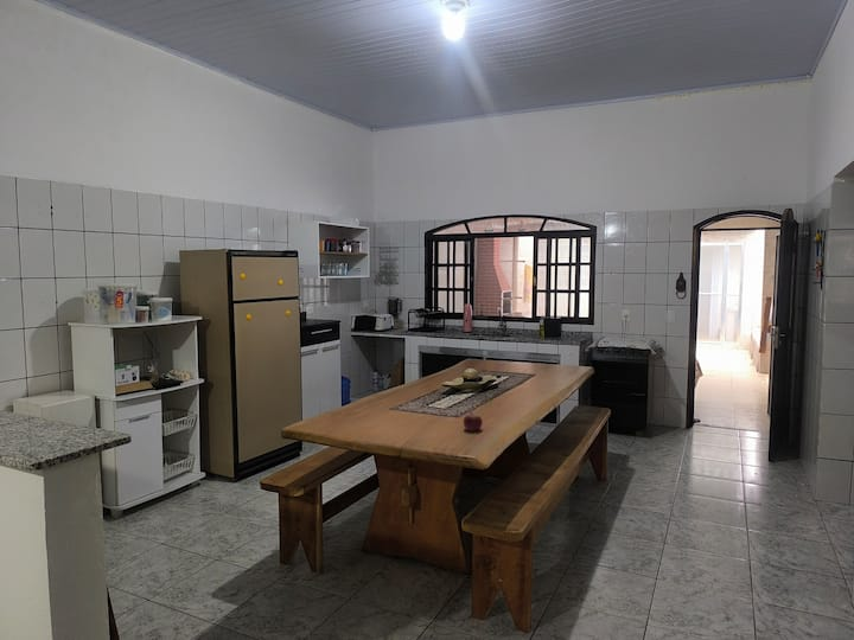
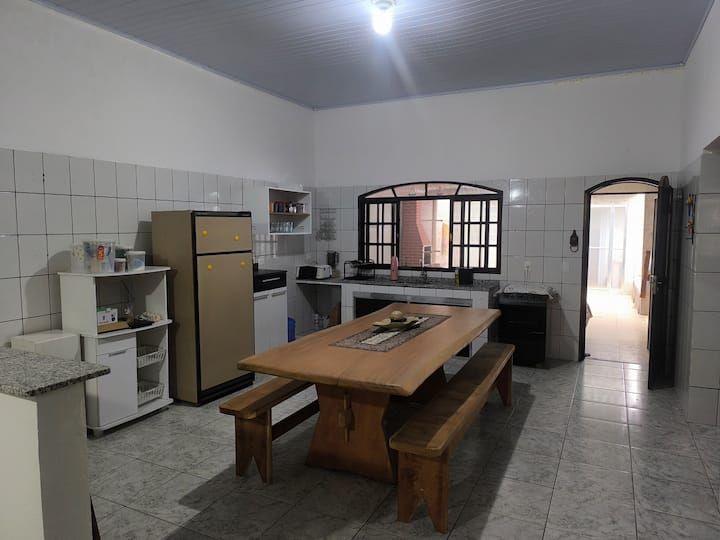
- fruit (472, 420)
